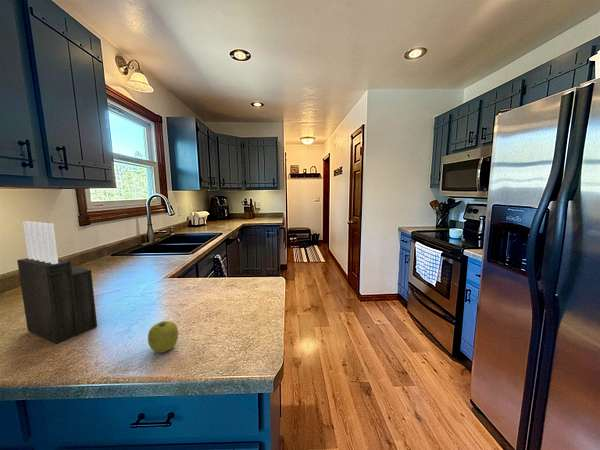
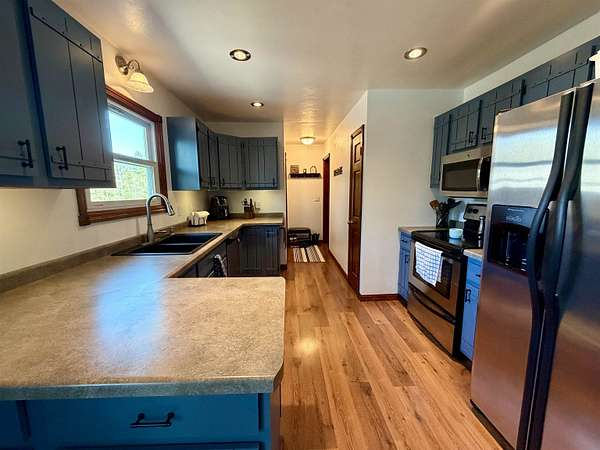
- knife block (60, 275)
- fruit (163, 335)
